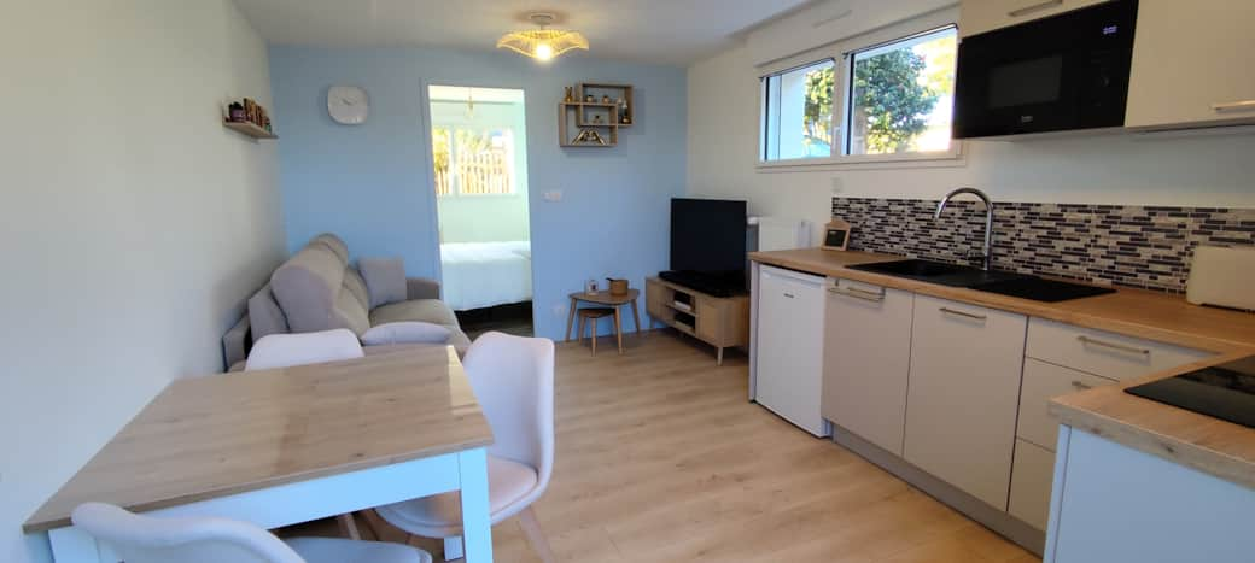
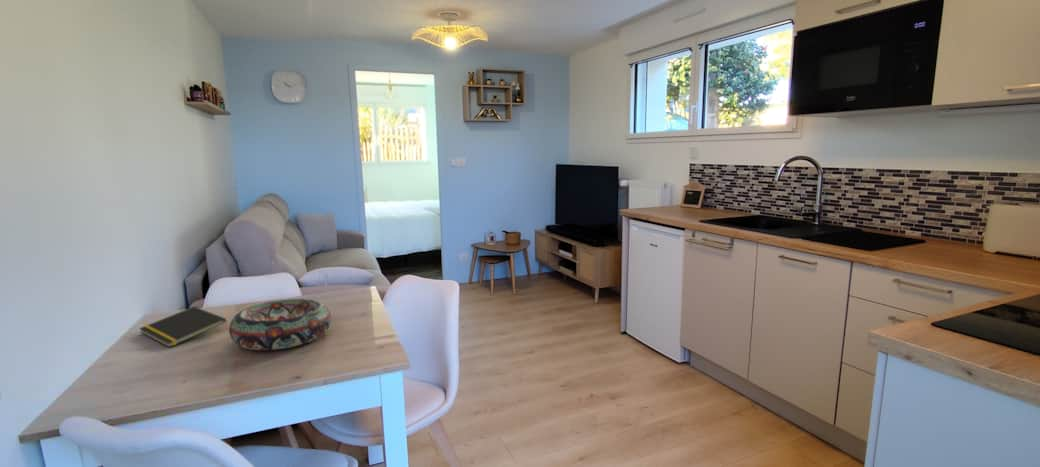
+ notepad (182, 325)
+ decorative bowl (282, 323)
